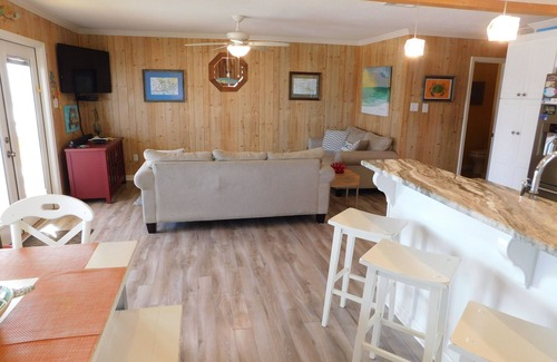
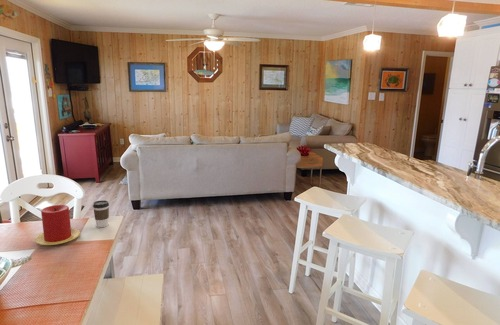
+ coffee cup (101, 213)
+ candle (56, 223)
